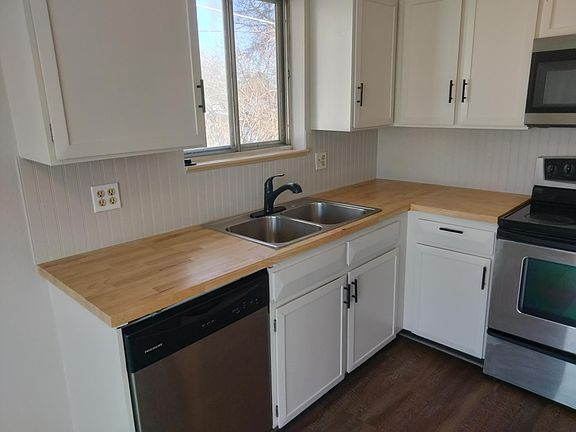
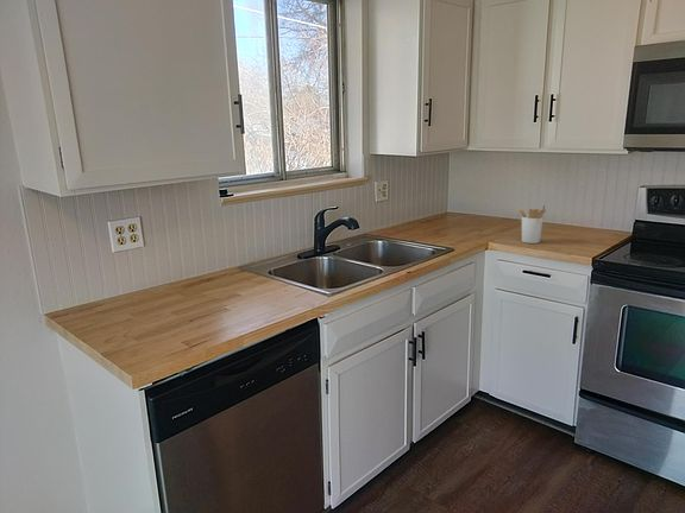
+ utensil holder (533, 223)
